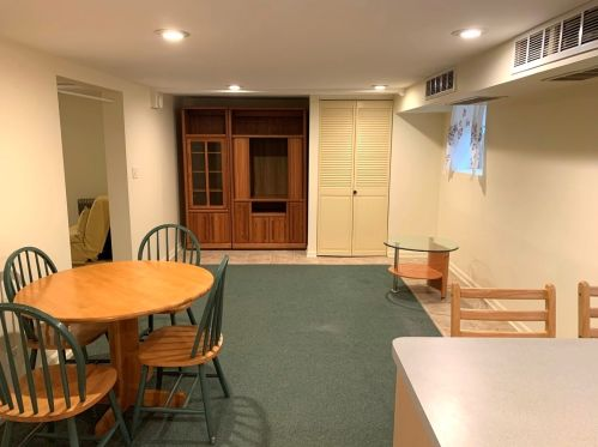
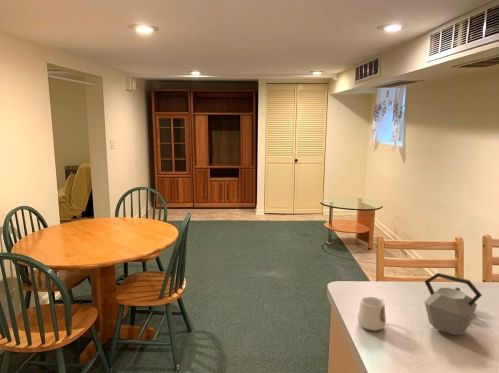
+ mug (374, 311)
+ kettle (456, 296)
